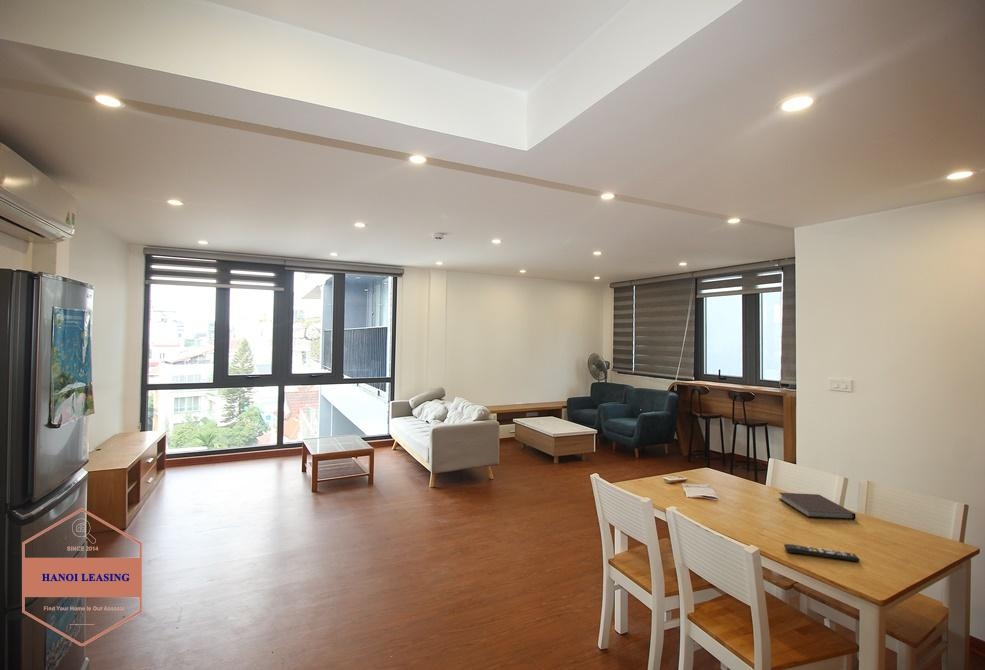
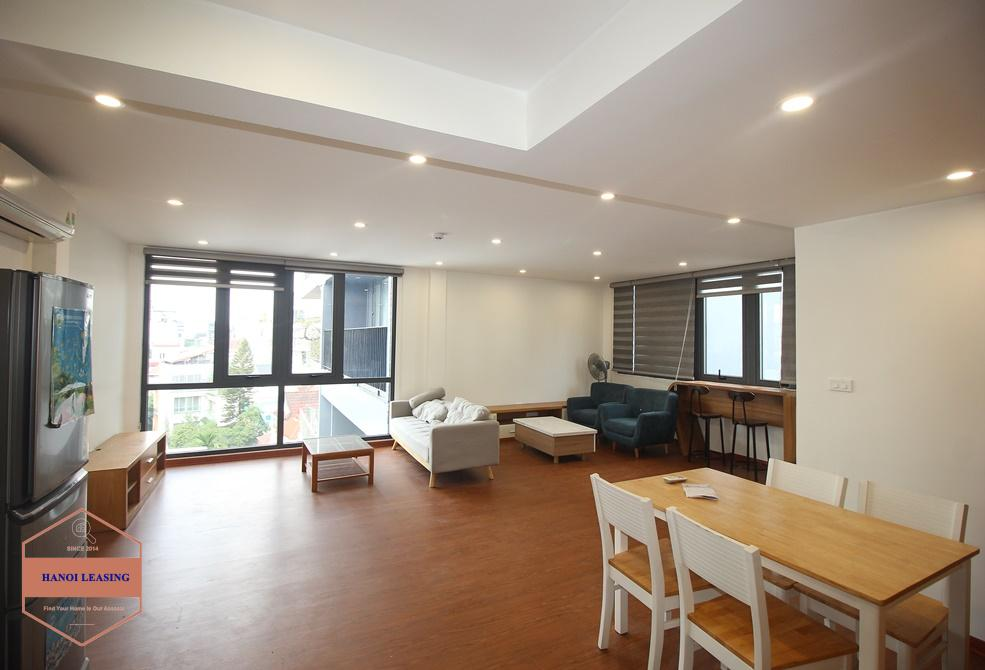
- remote control (820, 552)
- notebook (814, 505)
